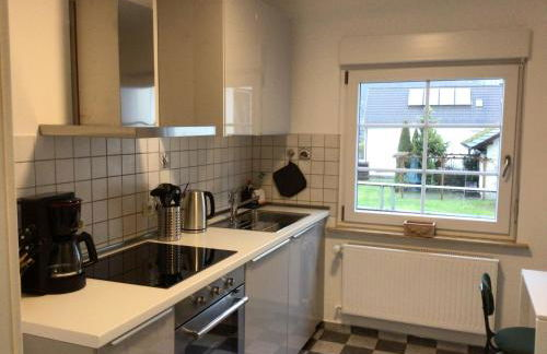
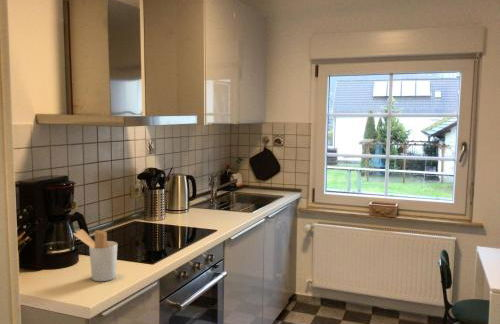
+ utensil holder (96, 253)
